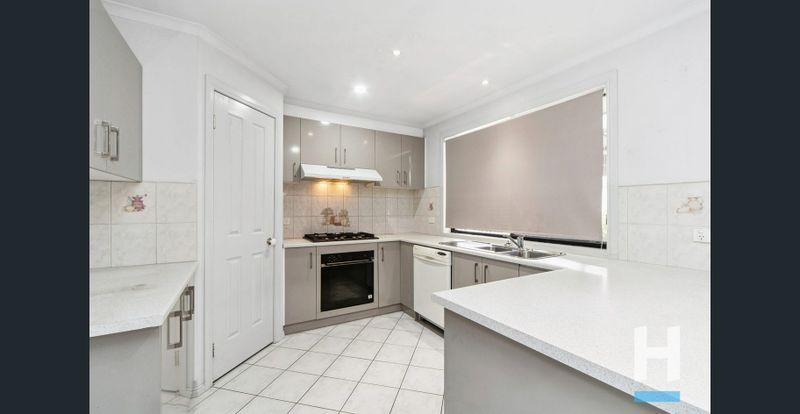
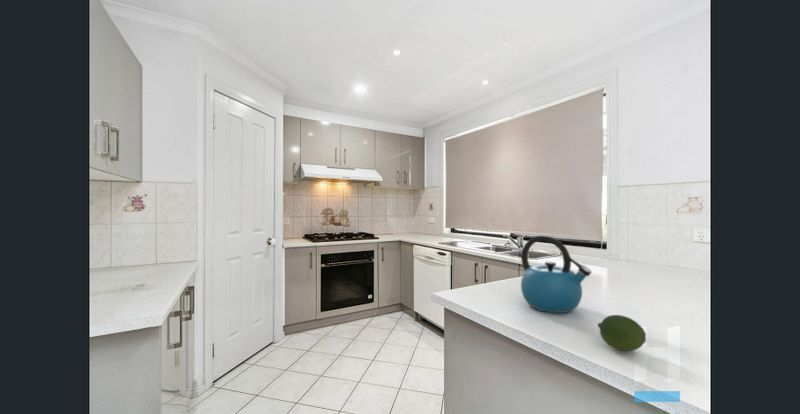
+ fruit (621, 332)
+ kettle (553, 272)
